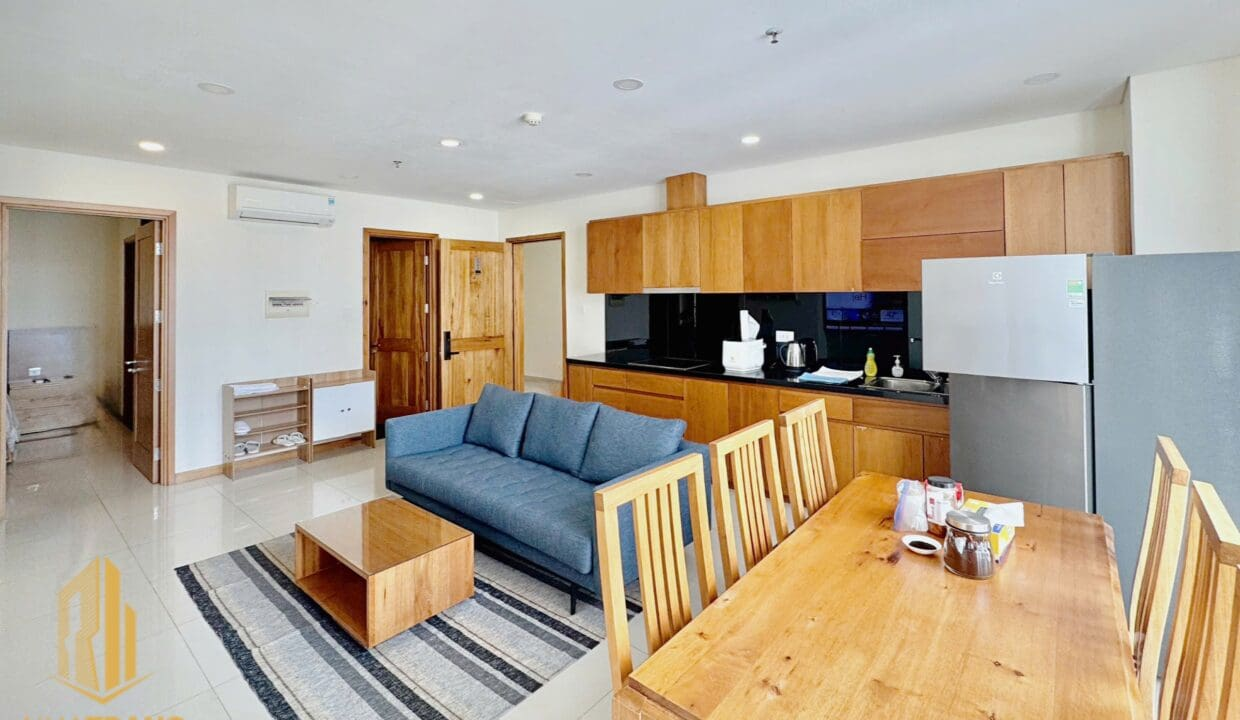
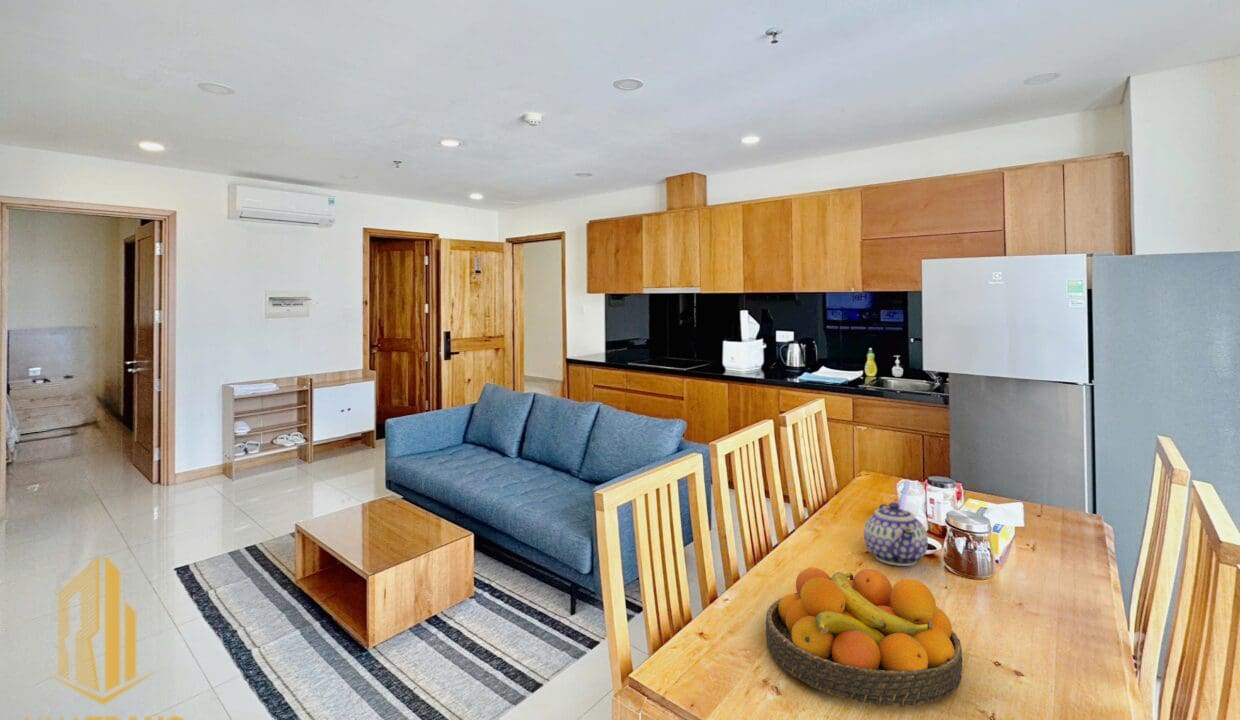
+ fruit bowl (857, 613)
+ teapot (895, 531)
